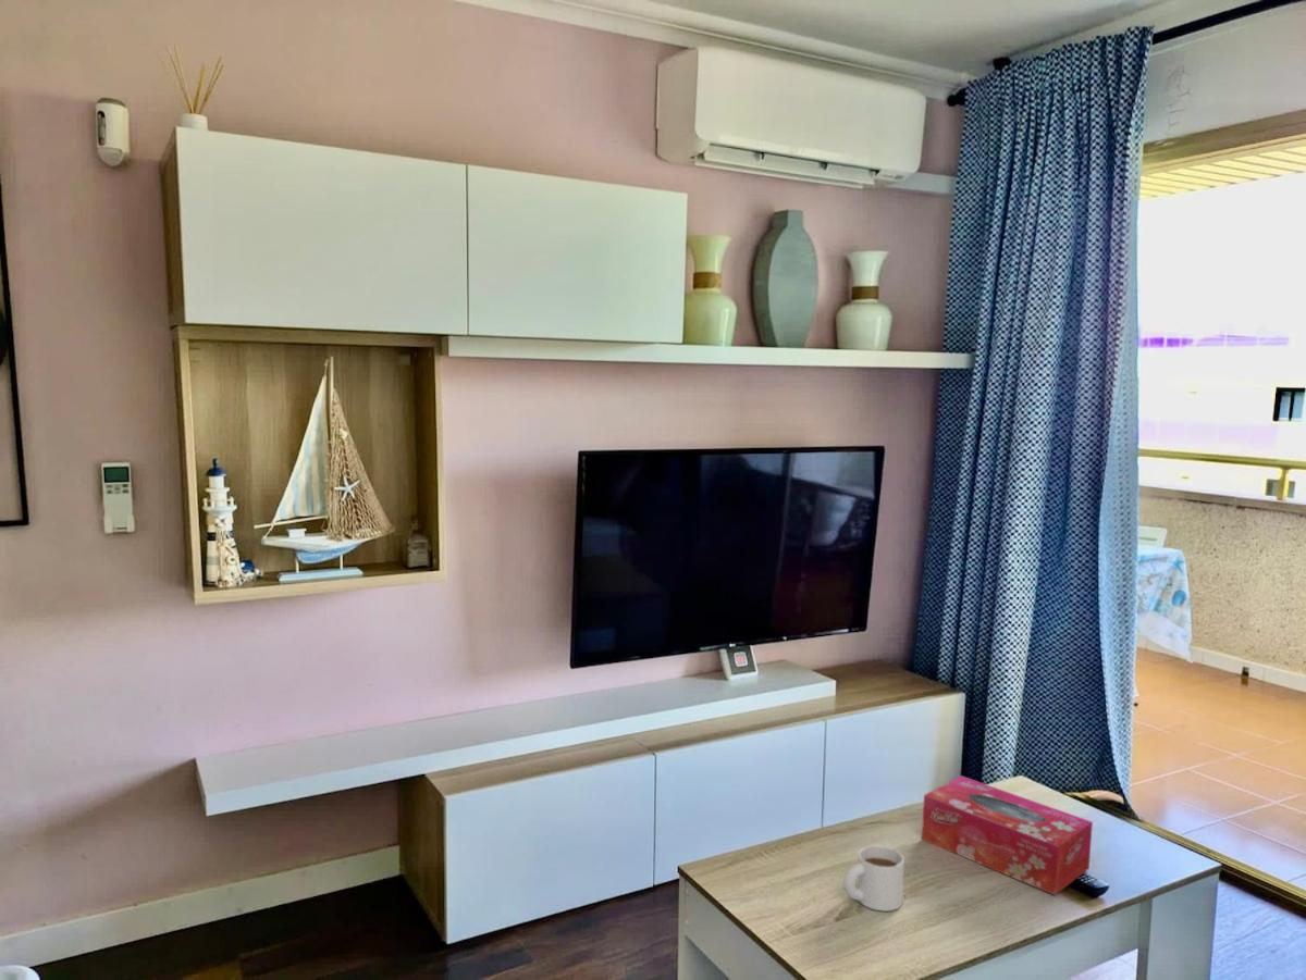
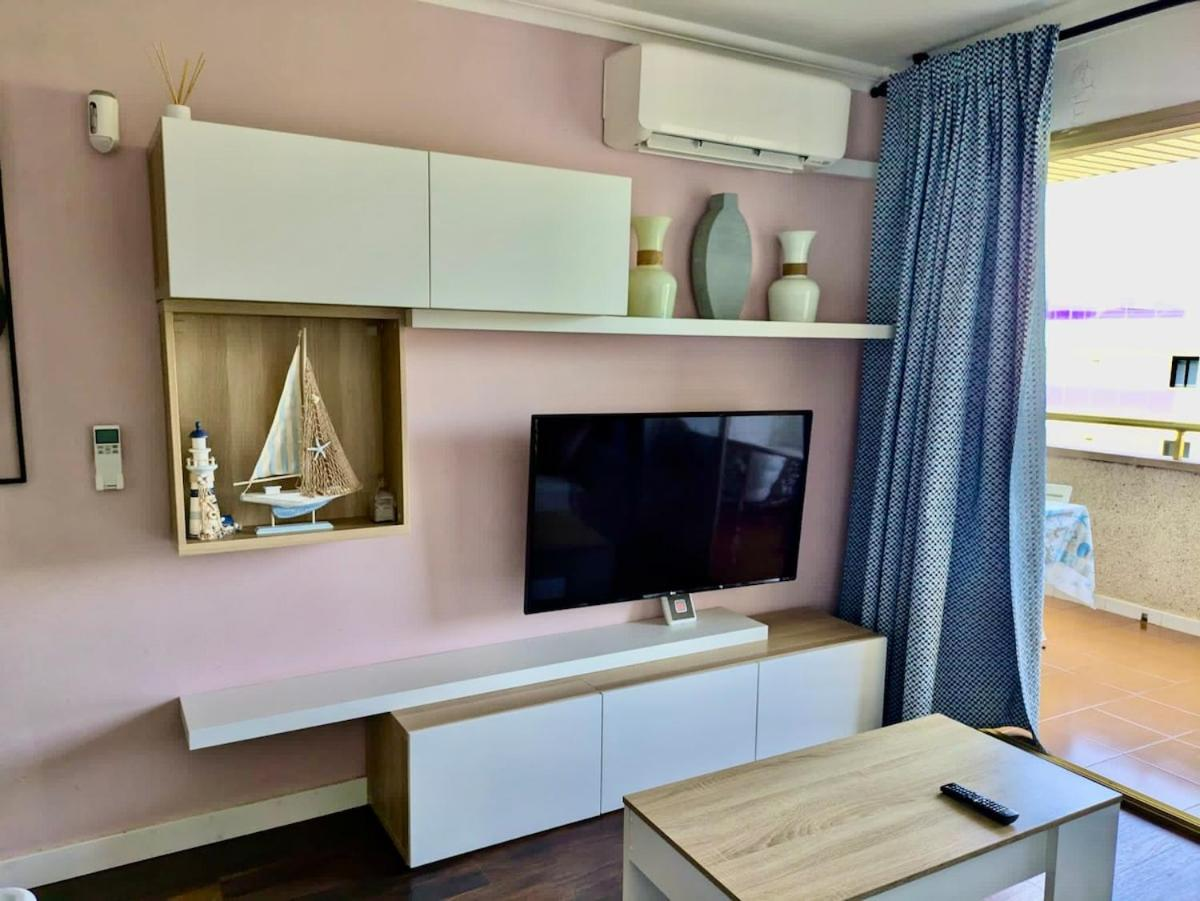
- mug (872, 879)
- tissue box (1003, 830)
